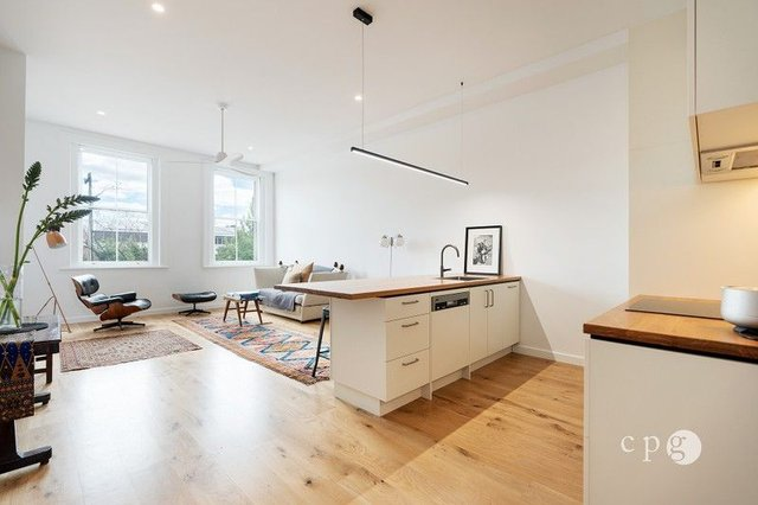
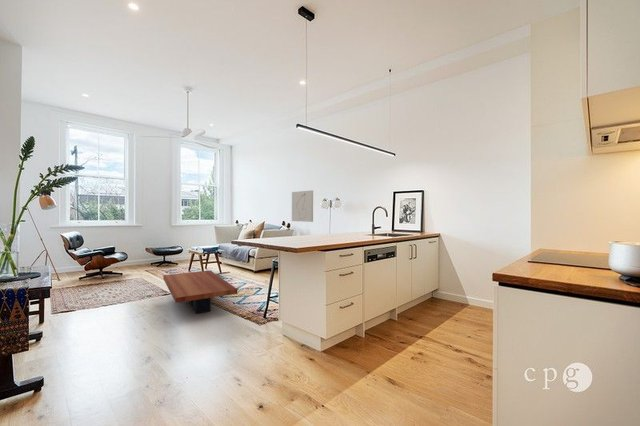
+ coffee table (196, 292)
+ wall art (302, 206)
